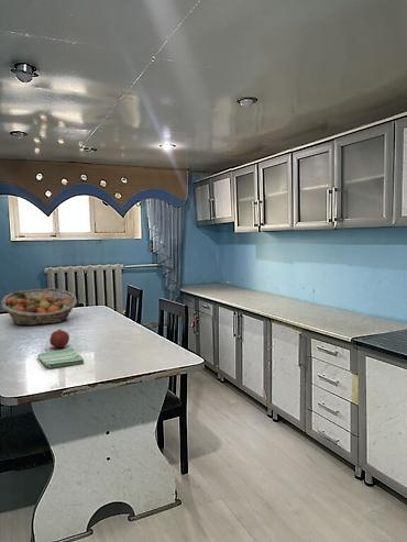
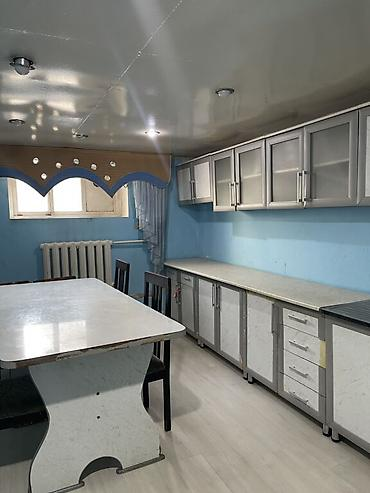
- fruit basket (40, 306)
- fruit (59, 338)
- dish towel (61, 357)
